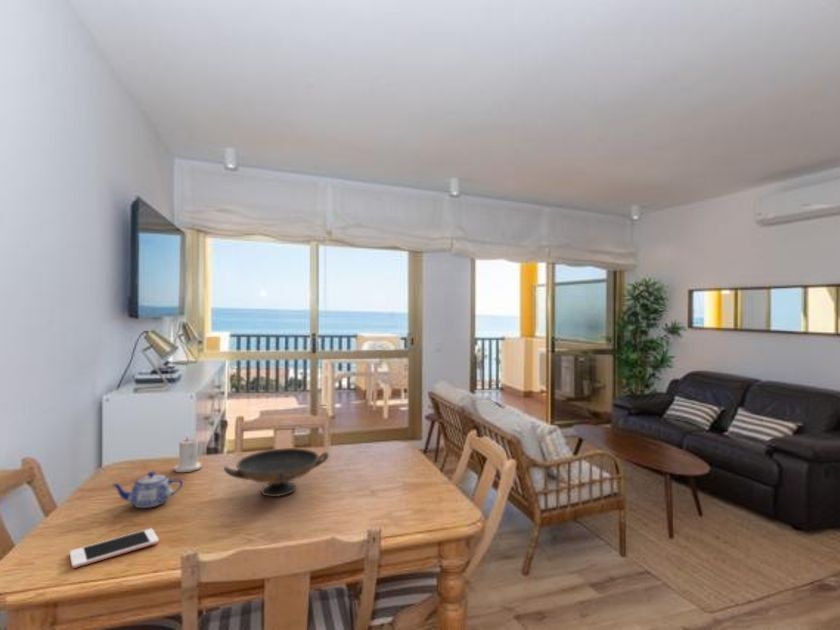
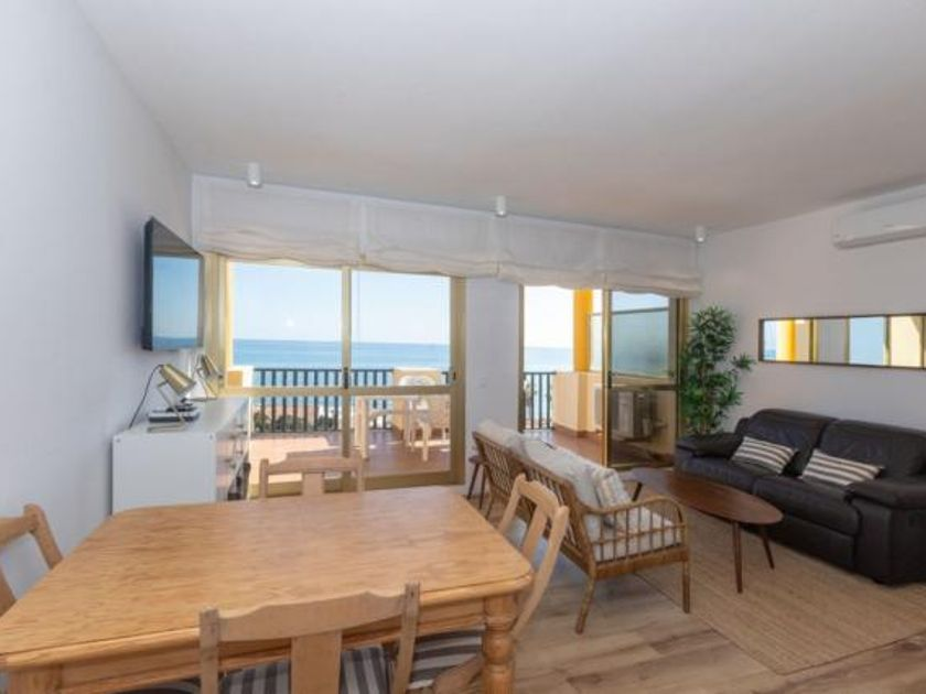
- decorative bowl (278, 474)
- candle (188, 452)
- teapot (147, 488)
- cell phone (115, 546)
